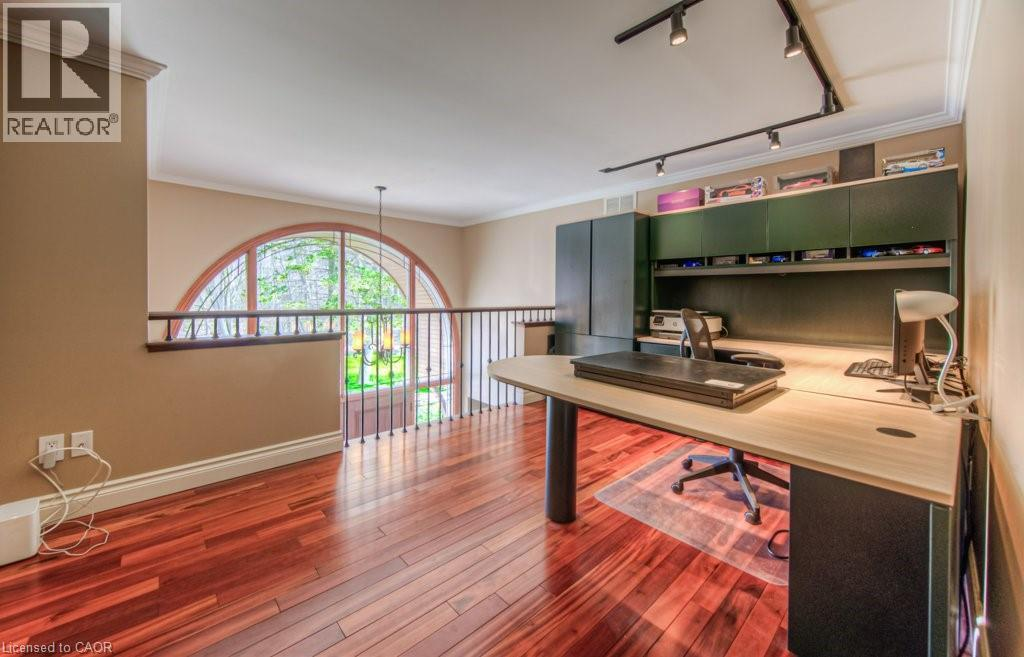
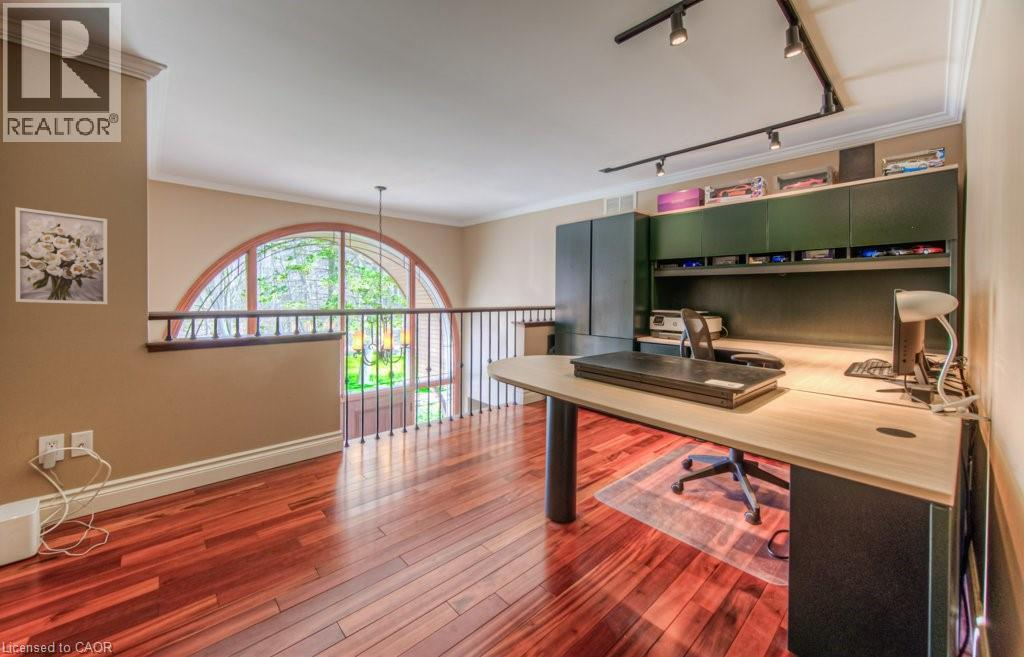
+ wall art (64, 258)
